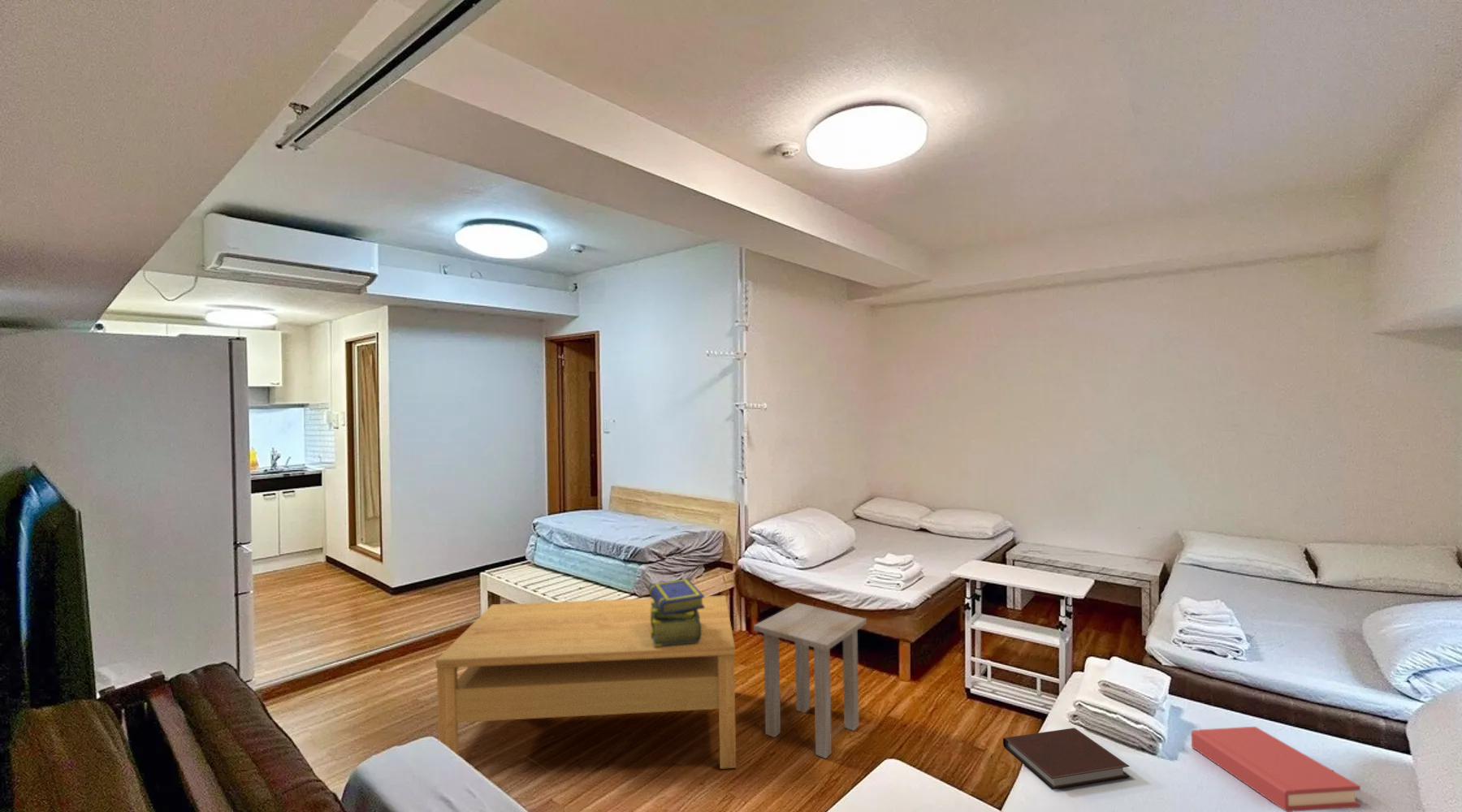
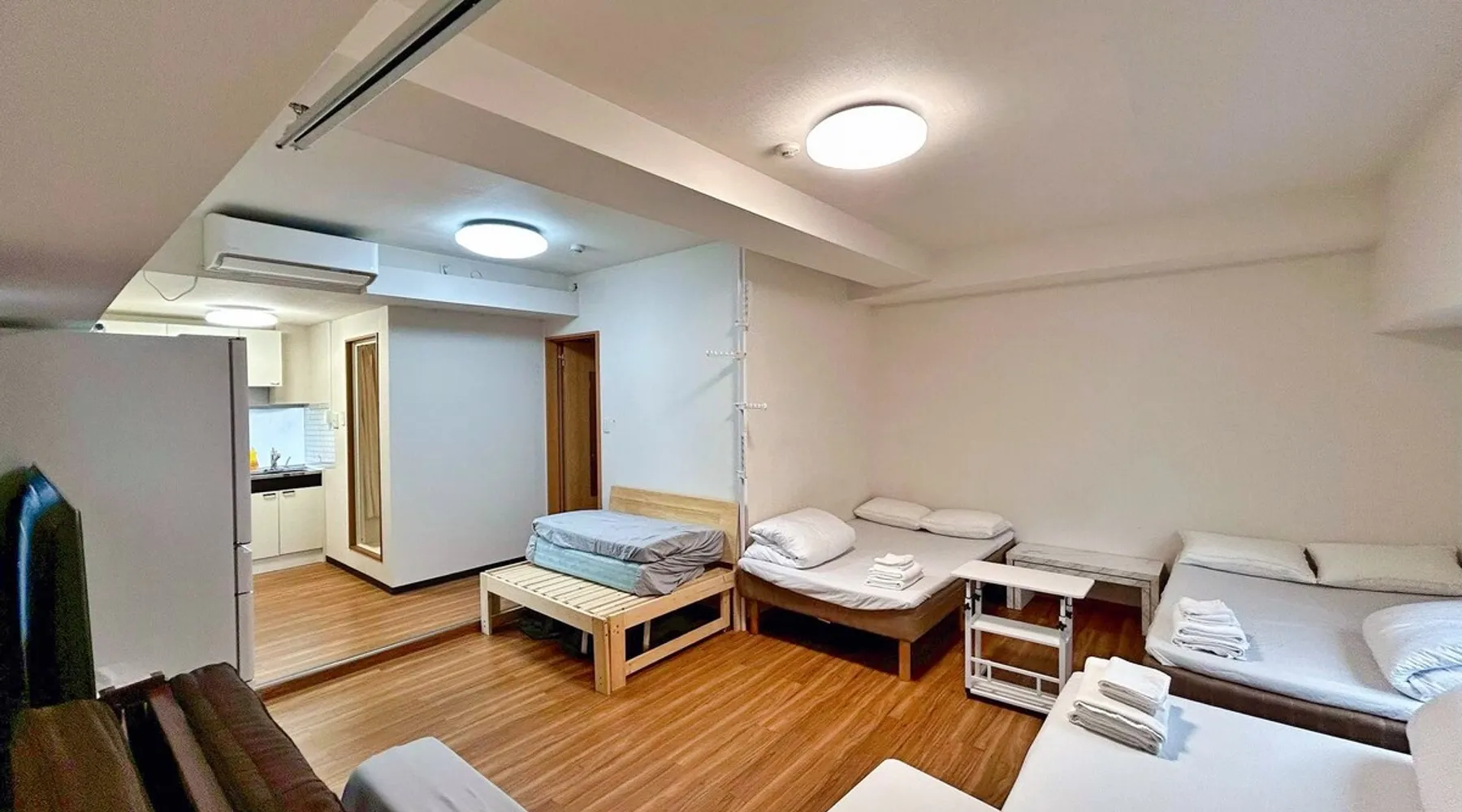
- coffee table (601, 677)
- notebook (1063, 755)
- hardback book (1269, 765)
- stack of books (677, 610)
- side table (809, 676)
